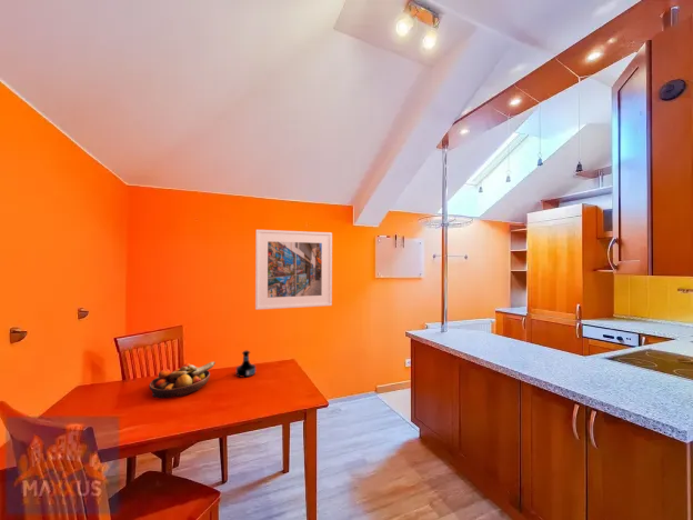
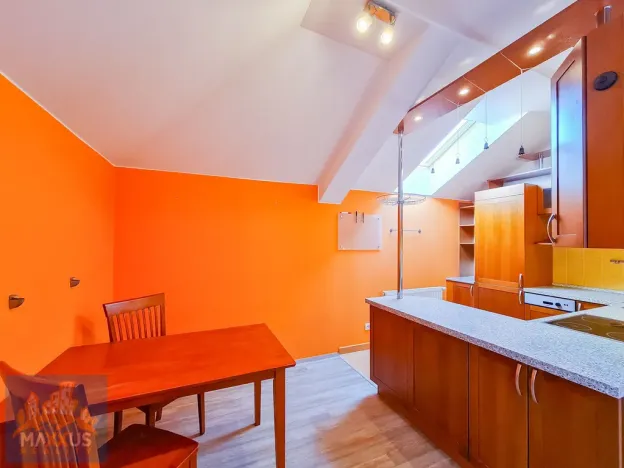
- tequila bottle (245, 362)
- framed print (295, 269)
- fruit bowl (181, 376)
